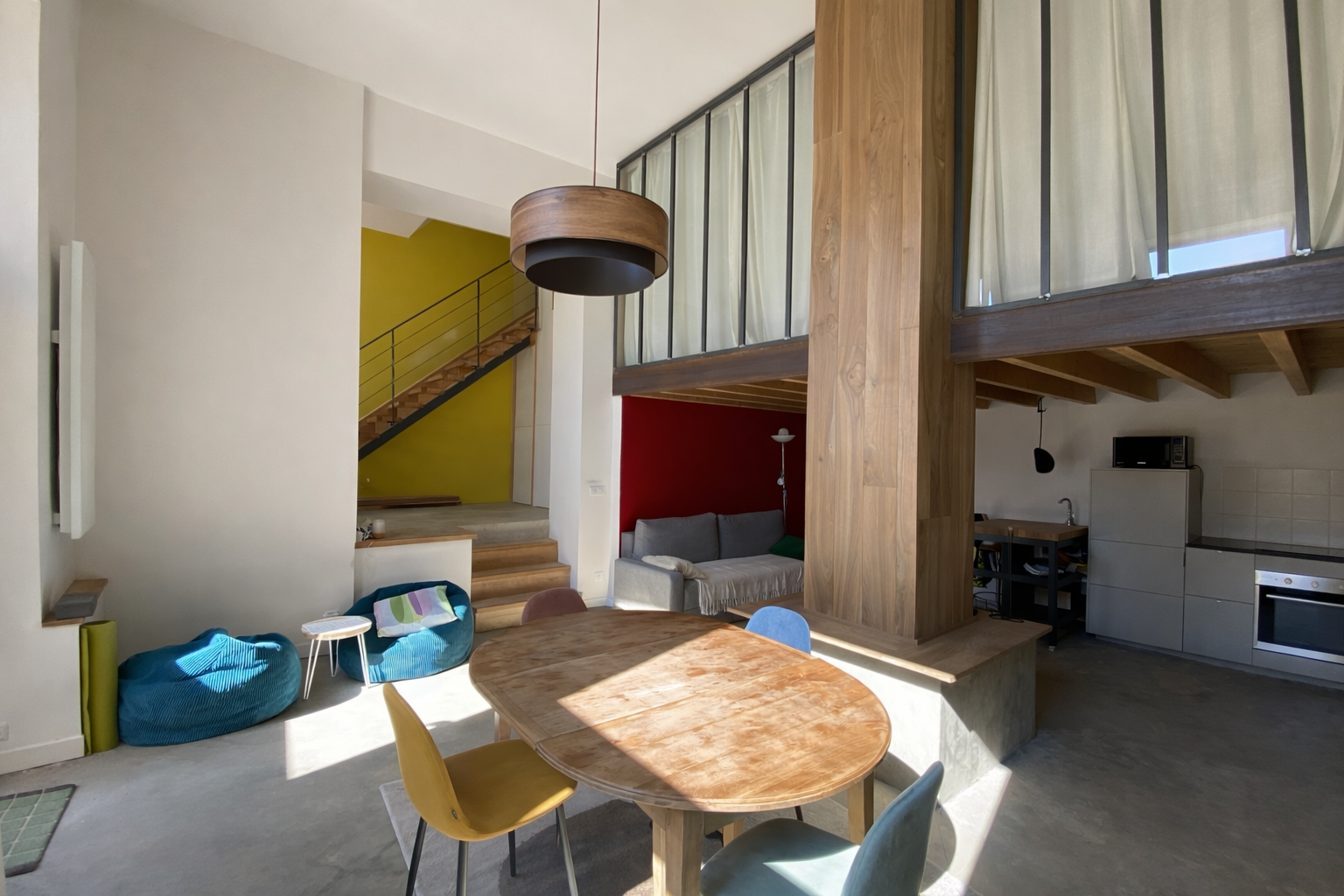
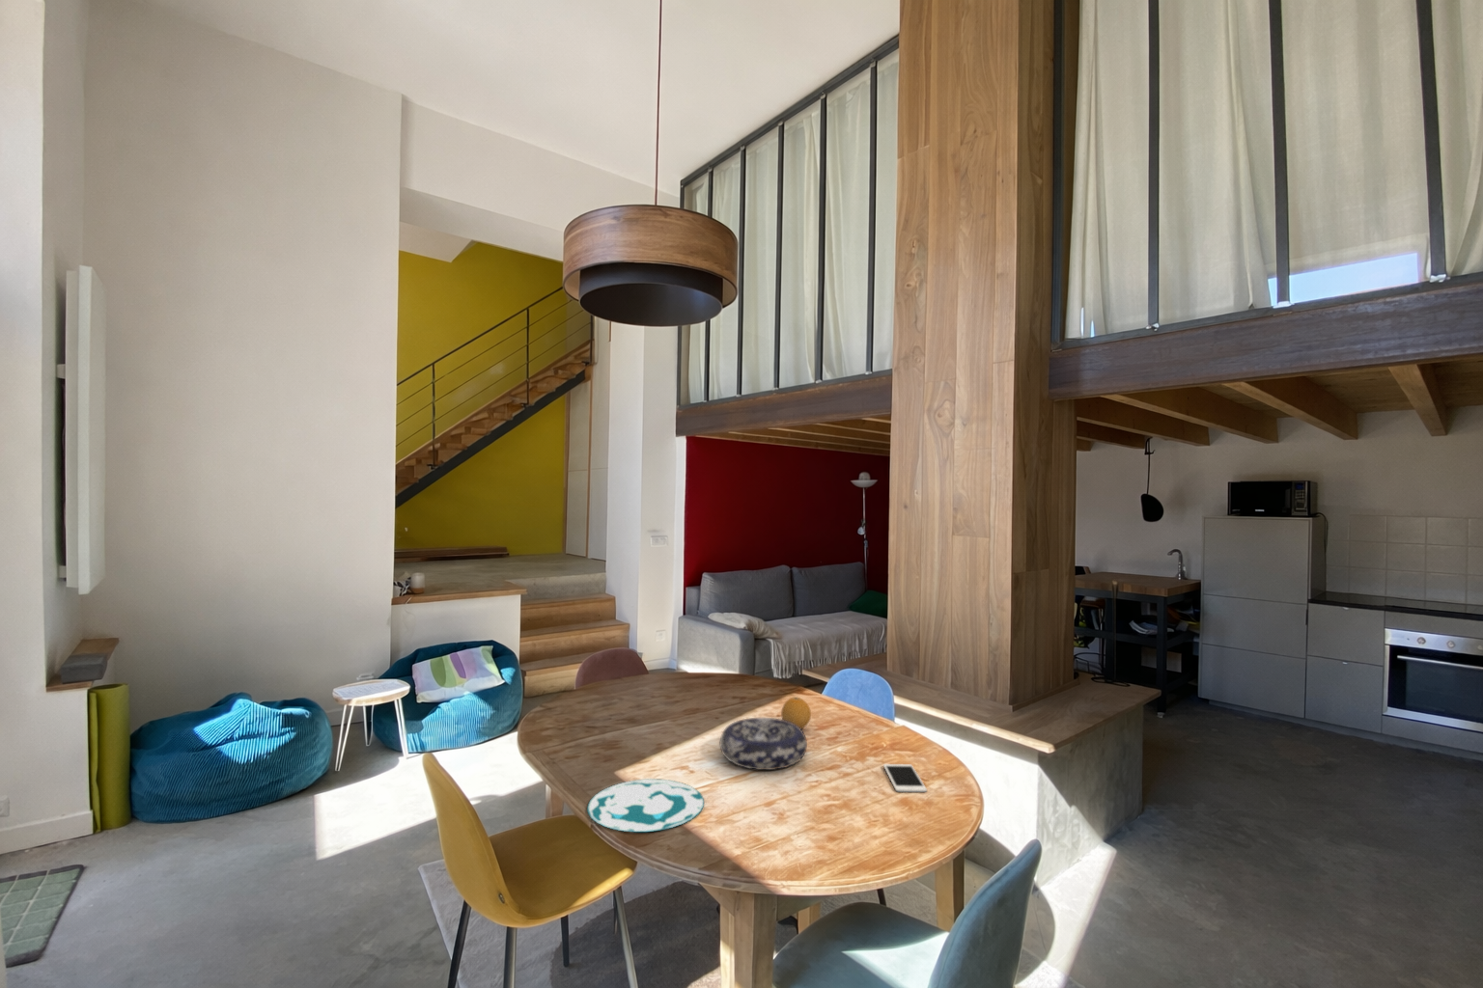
+ decorative bowl (762, 743)
+ cell phone (904, 776)
+ fruit (796, 713)
+ plate (646, 798)
